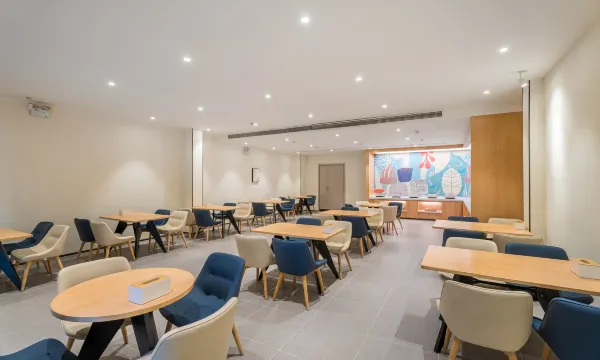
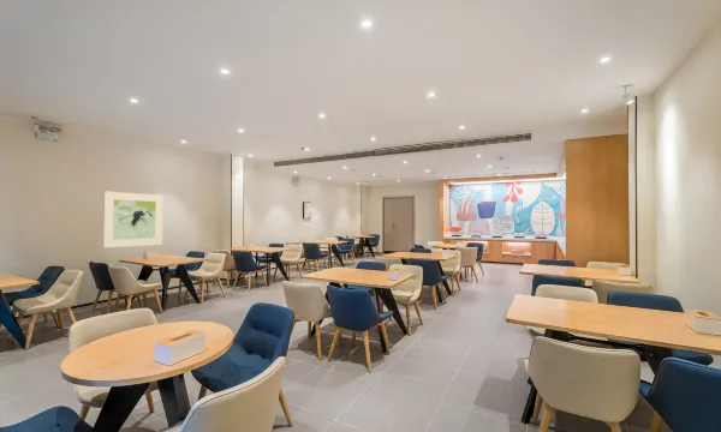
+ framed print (135, 220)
